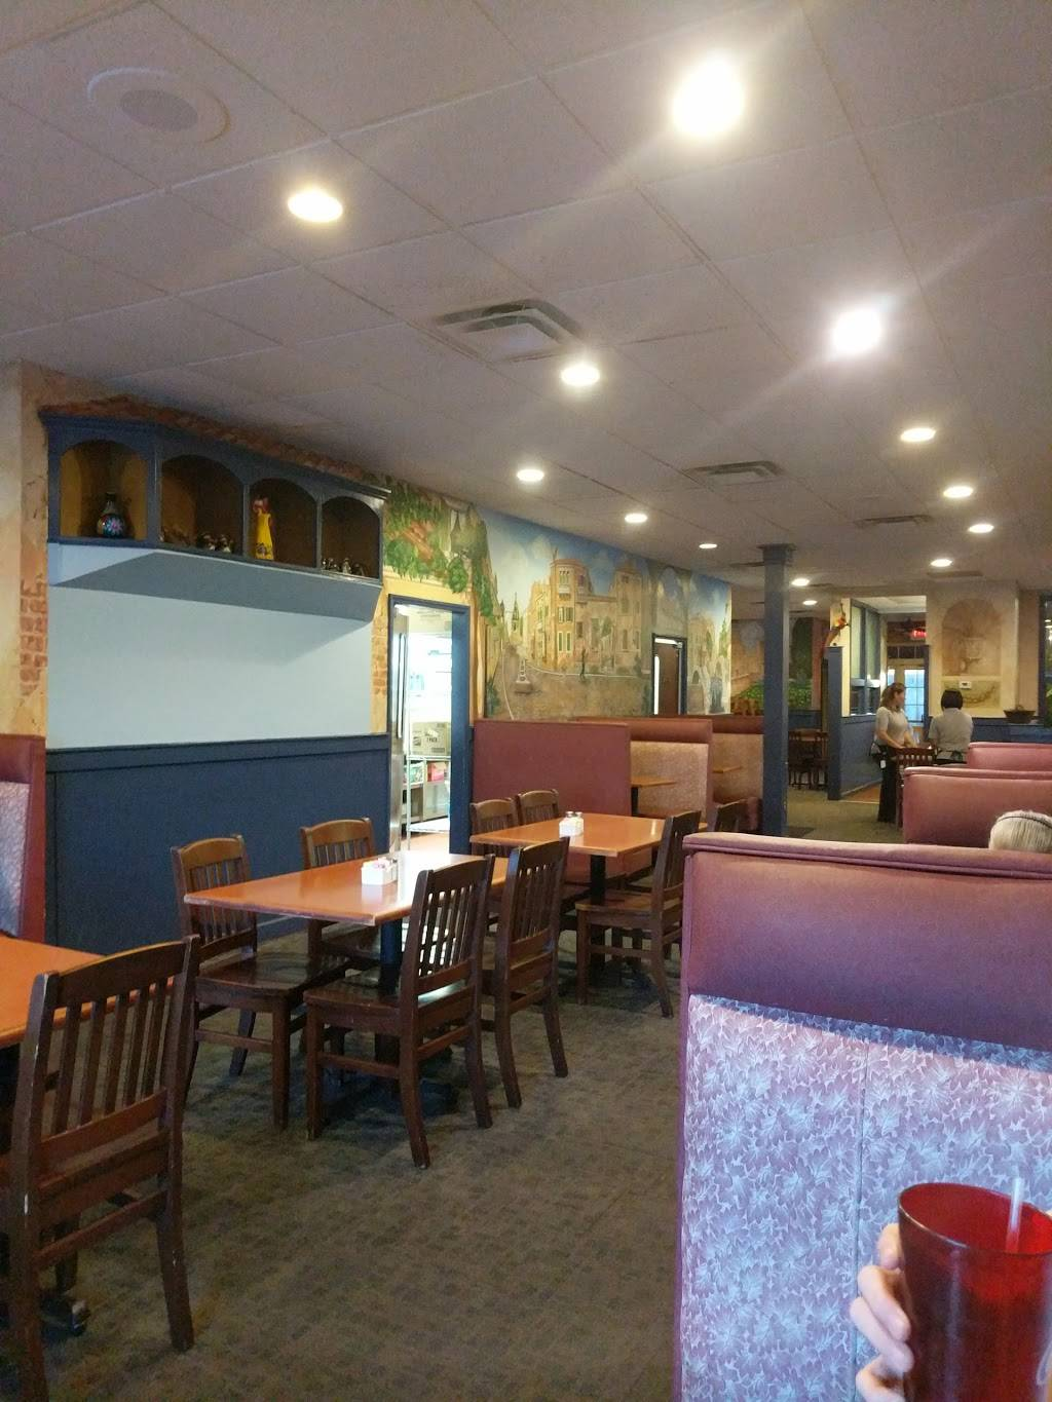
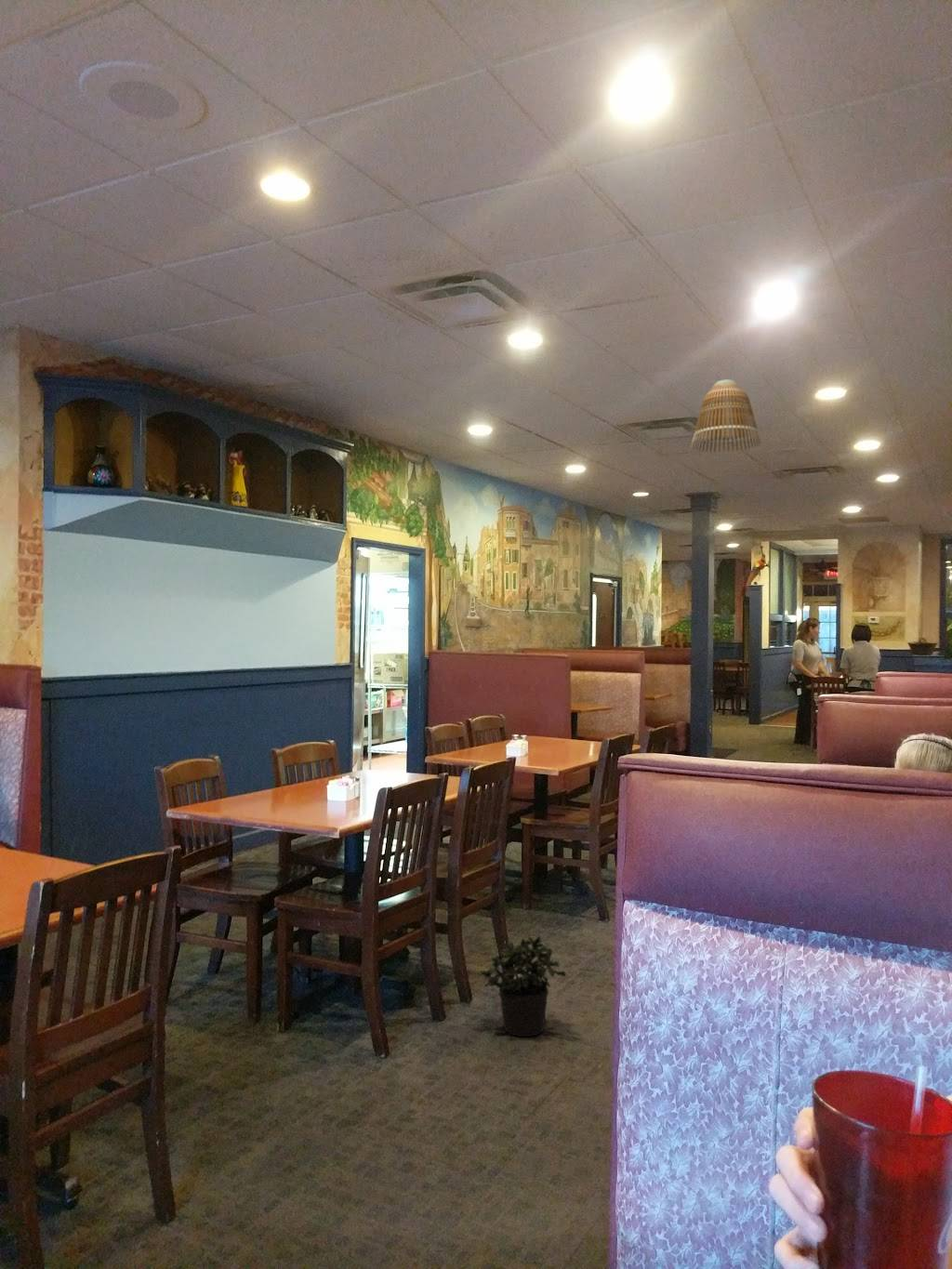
+ lamp shade (726, 414)
+ potted plant (527, 982)
